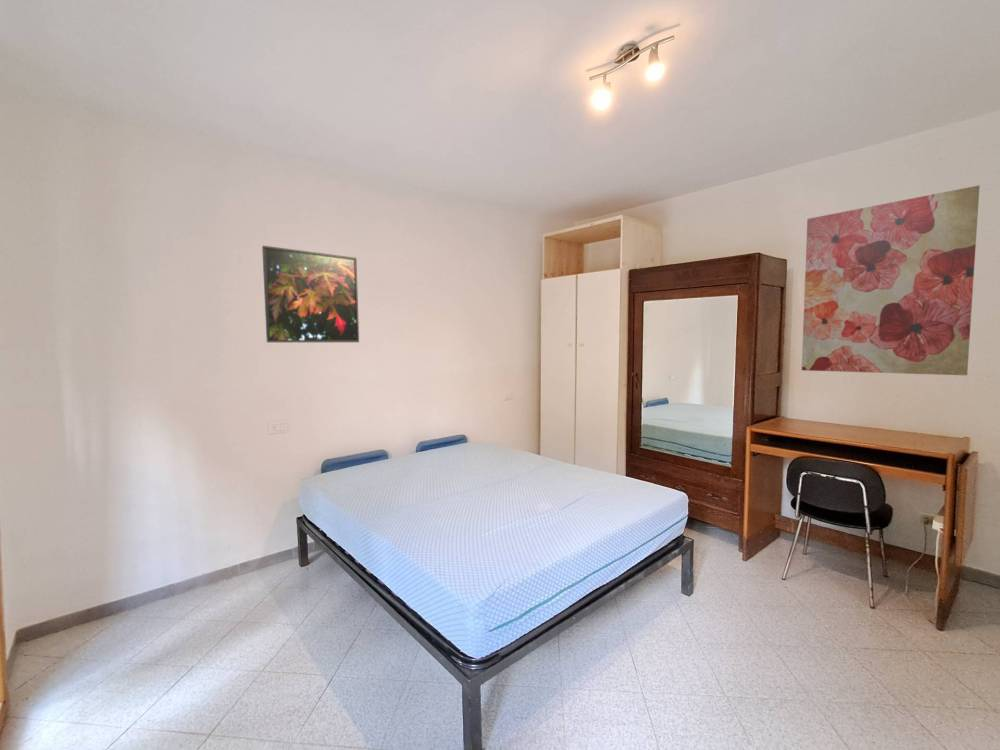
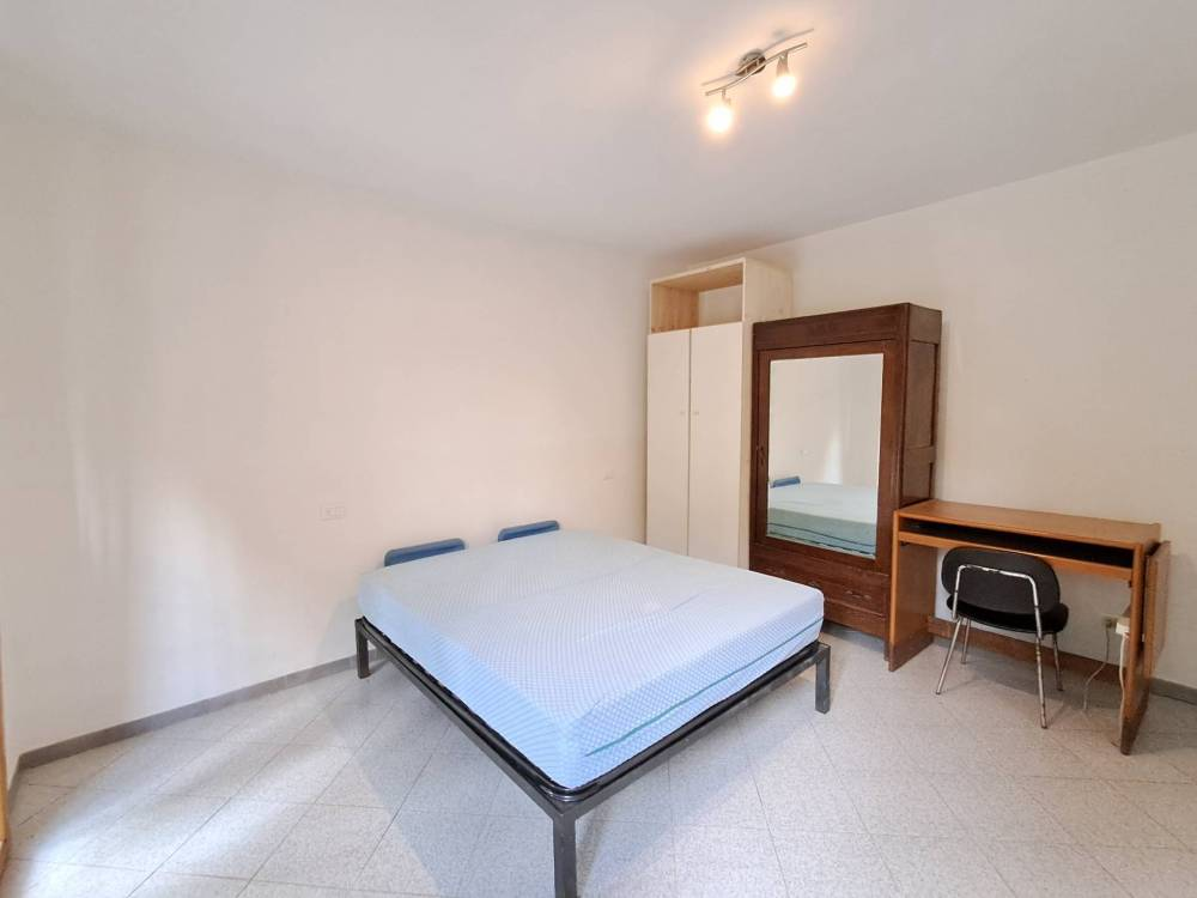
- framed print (314, 297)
- wall art (879, 289)
